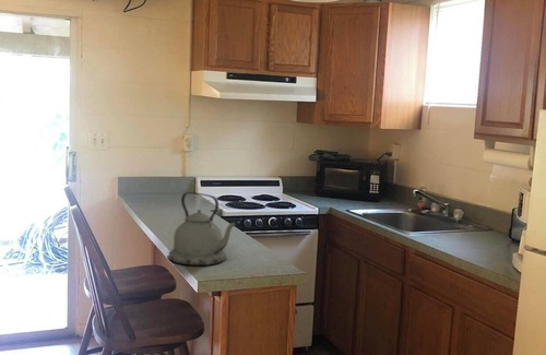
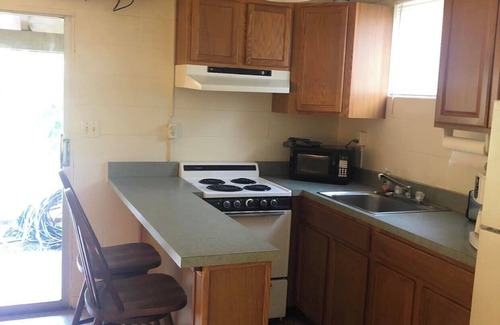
- kettle (202, 226)
